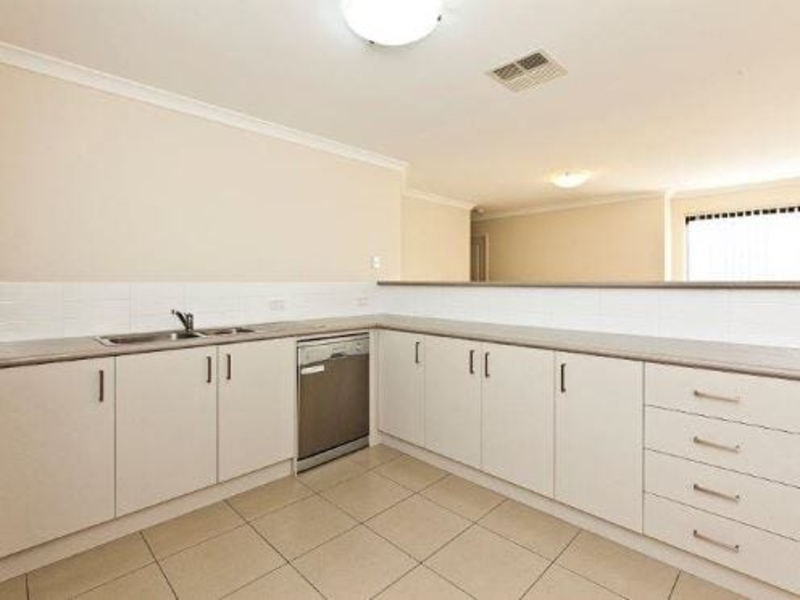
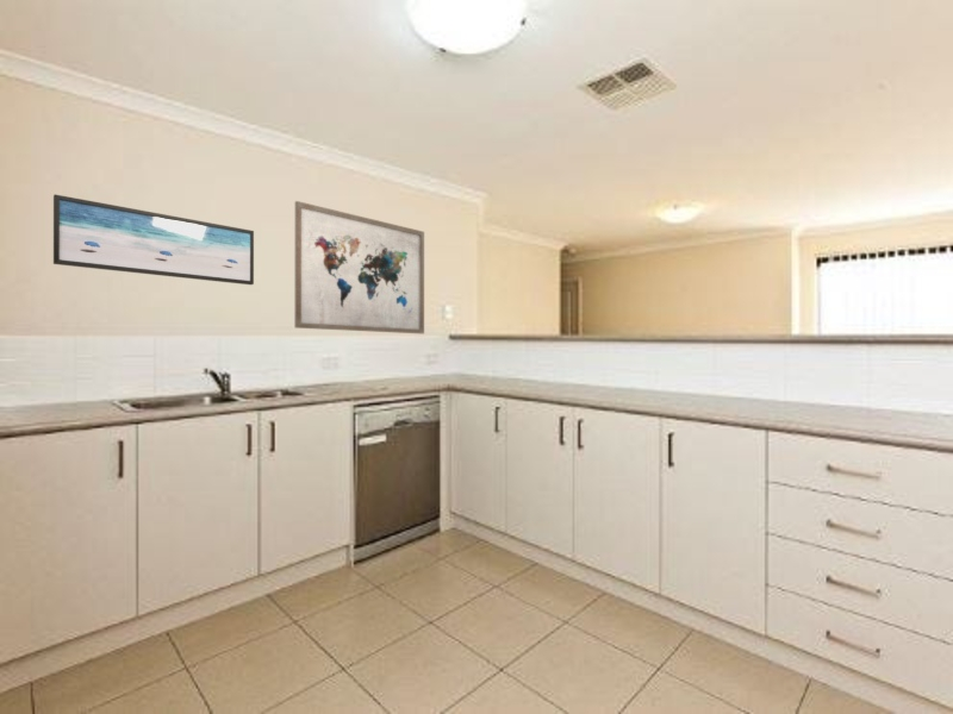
+ wall art (366, 274)
+ wall art (166, 245)
